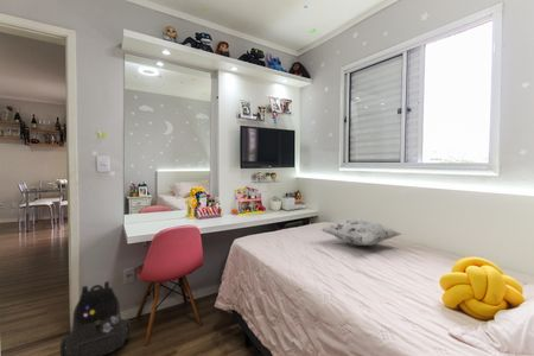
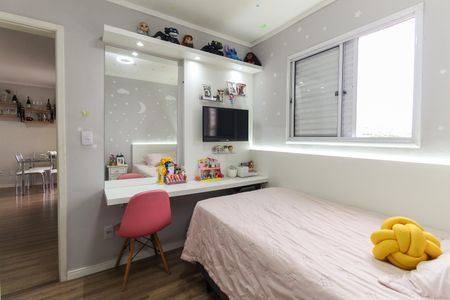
- backpack (96, 313)
- decorative pillow (360, 231)
